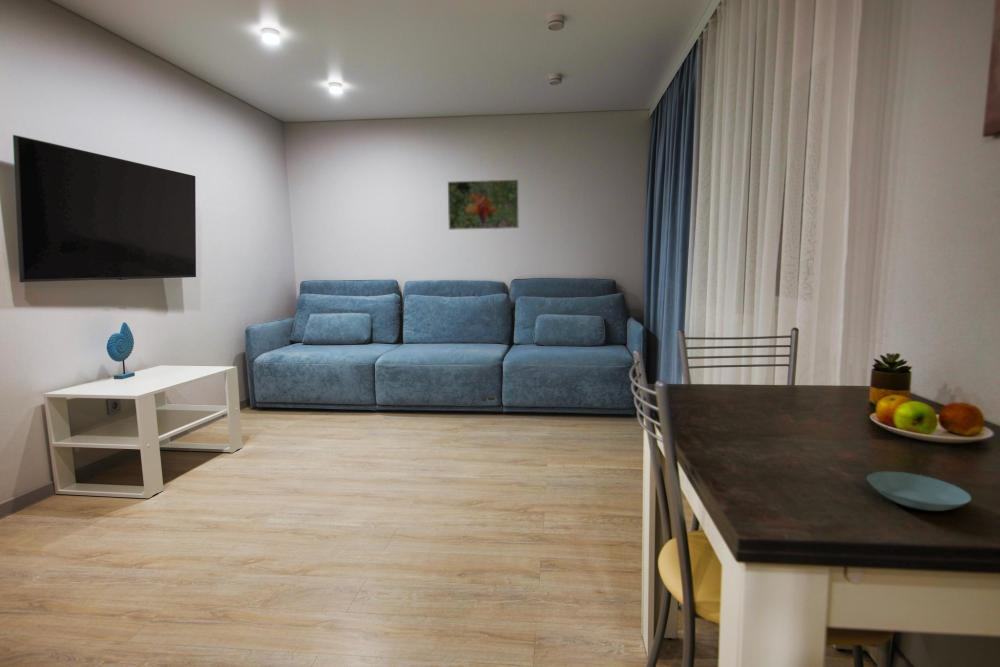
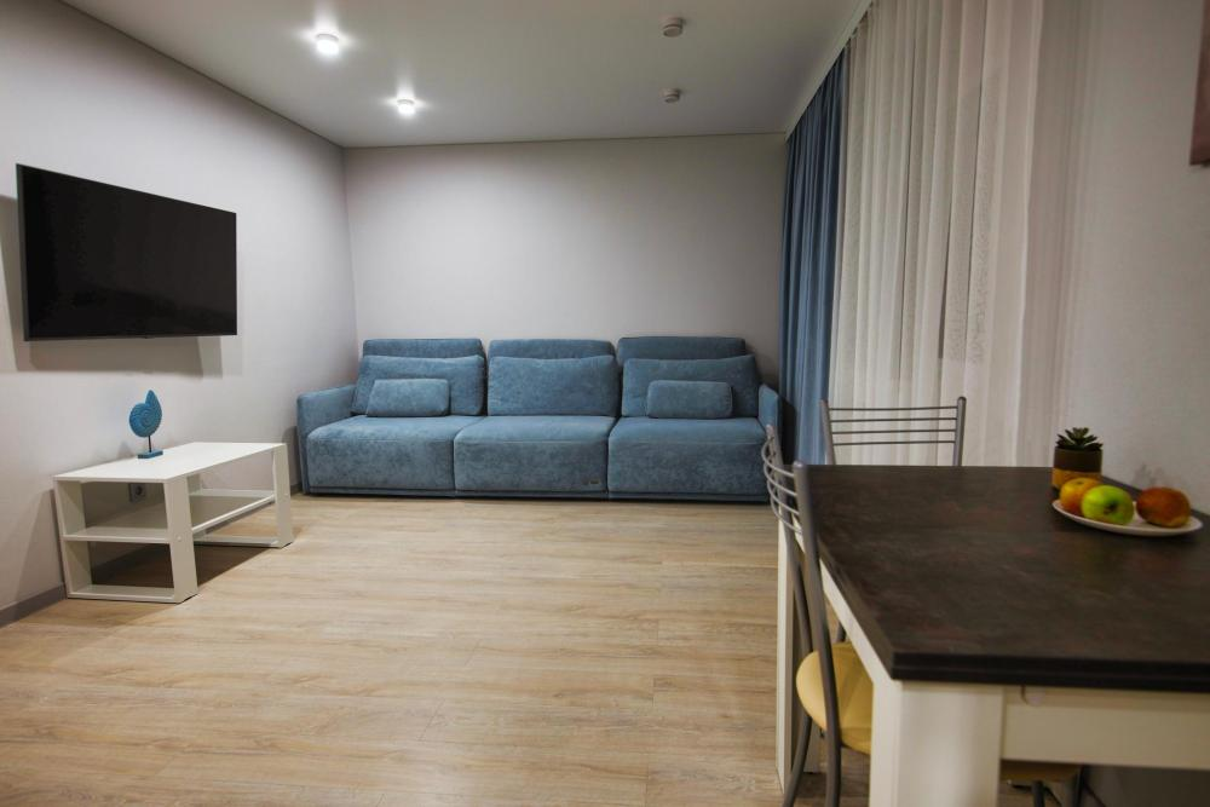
- saucer (916, 493)
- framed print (483, 204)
